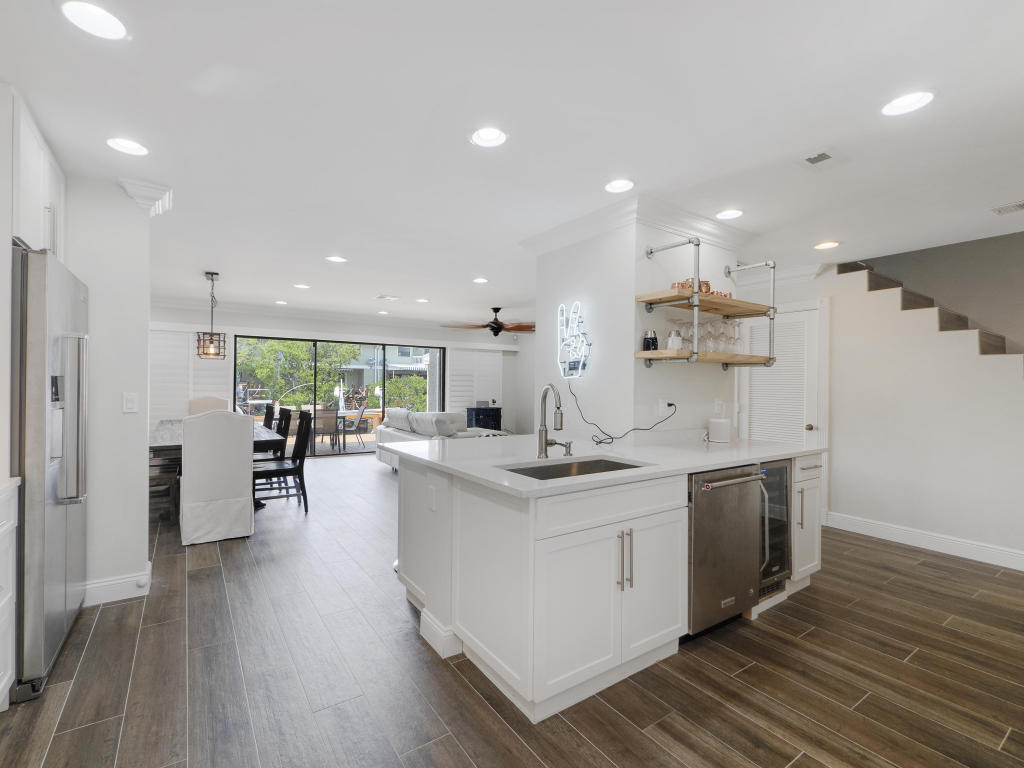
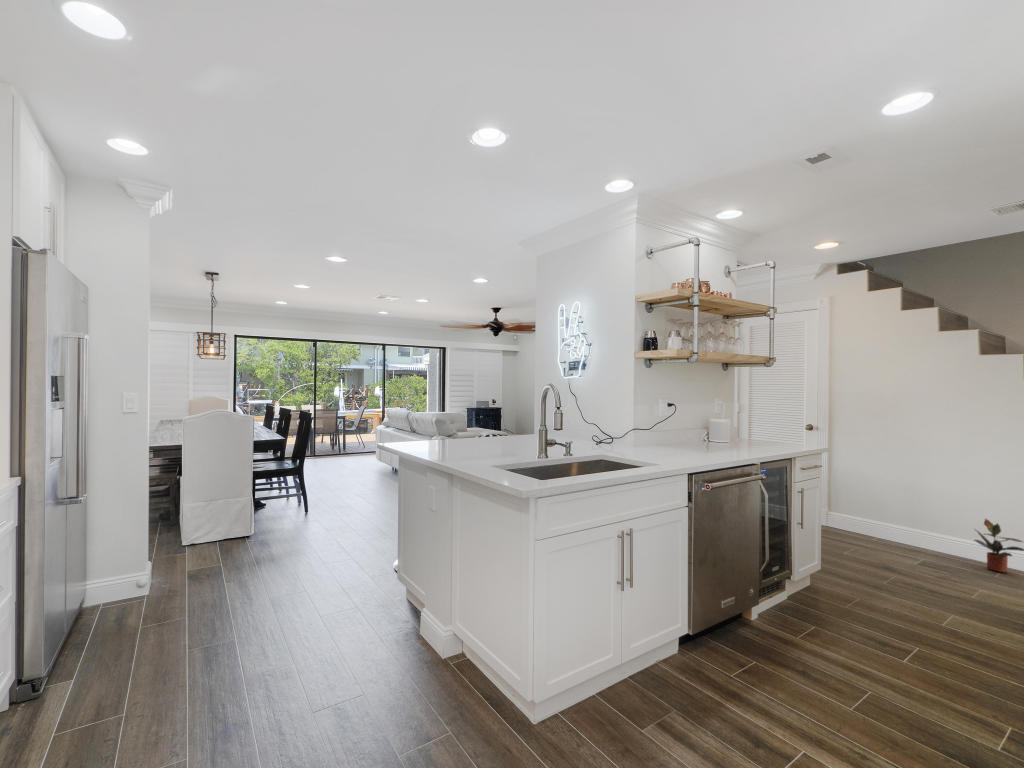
+ potted plant (997, 547)
